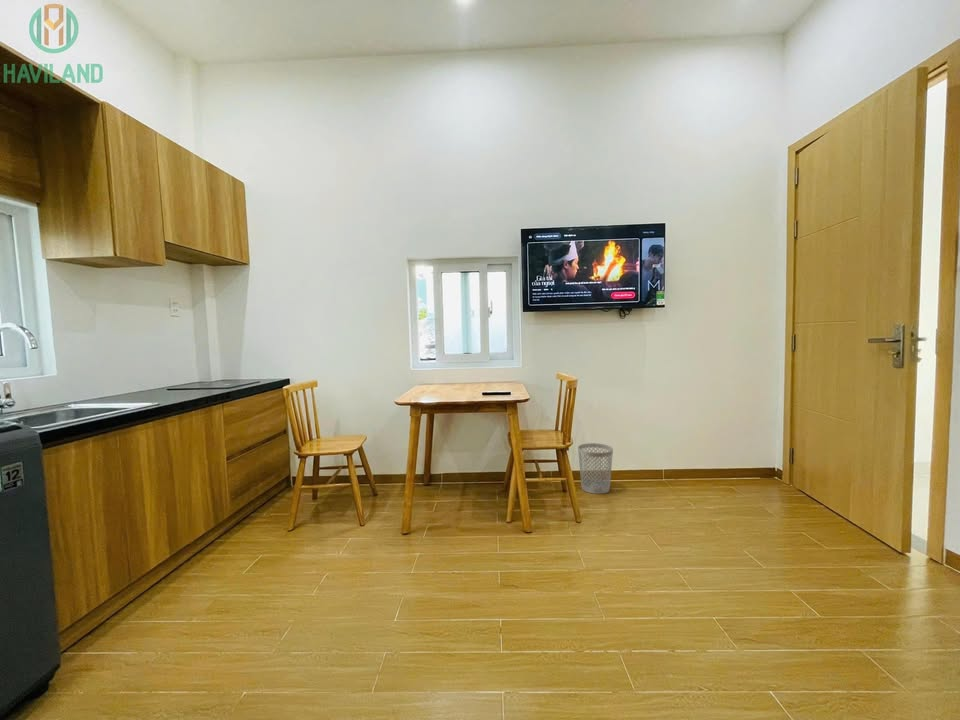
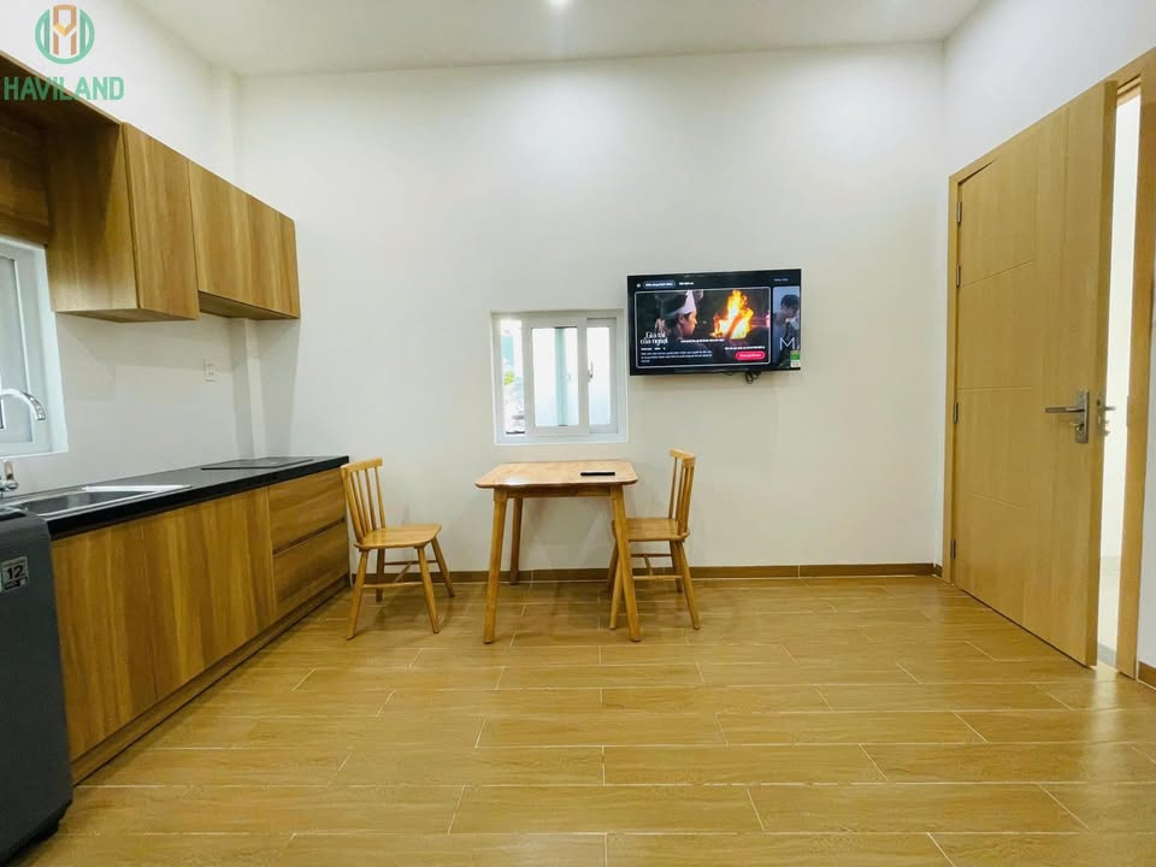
- wastebasket (595, 468)
